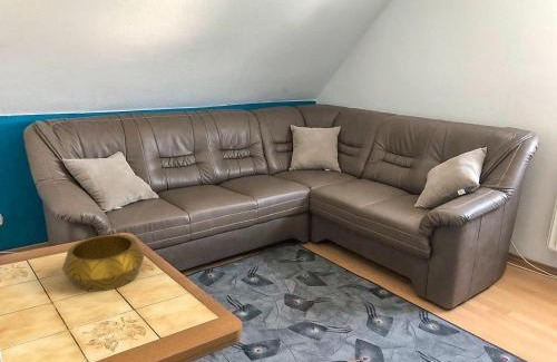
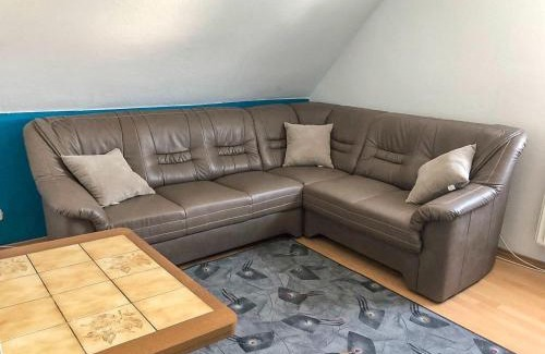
- decorative bowl (104, 261)
